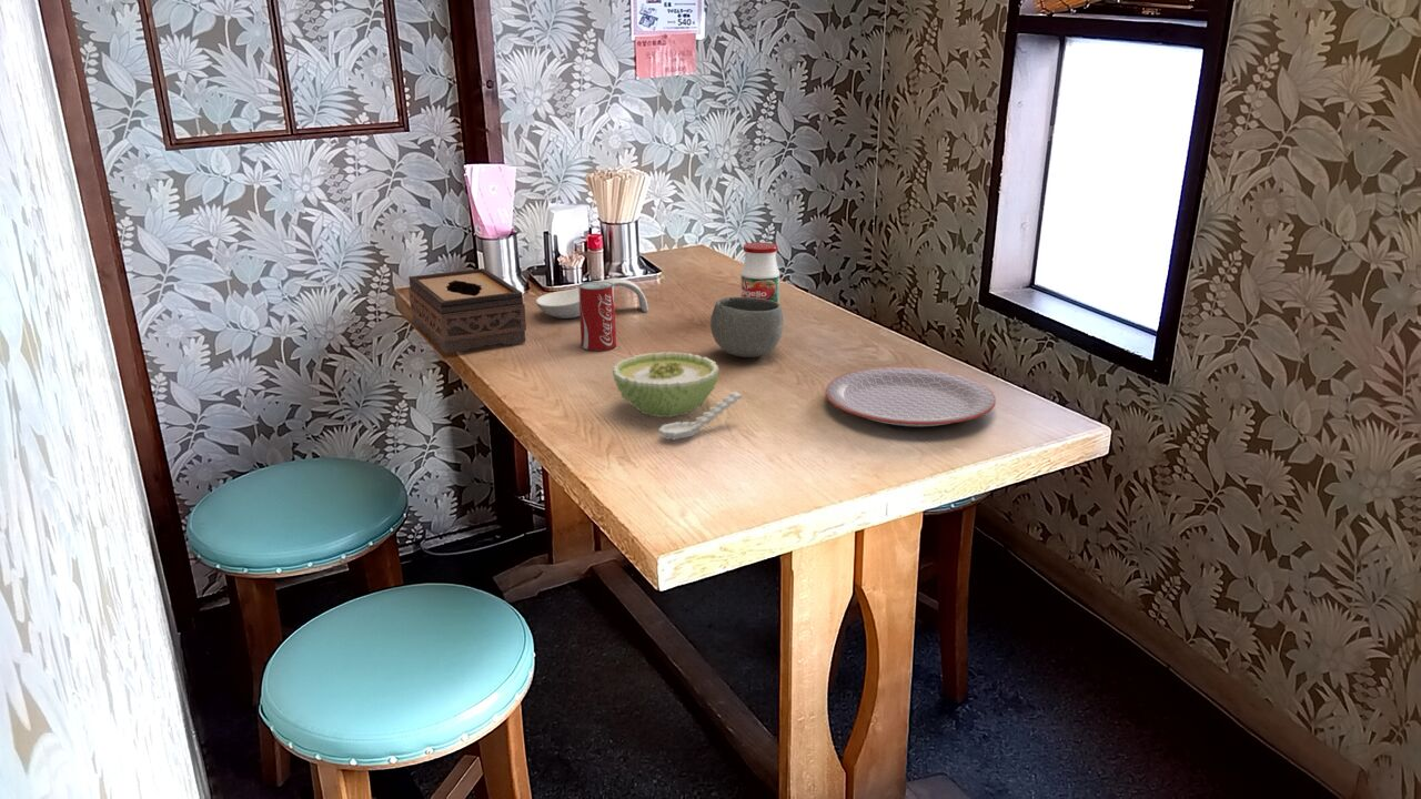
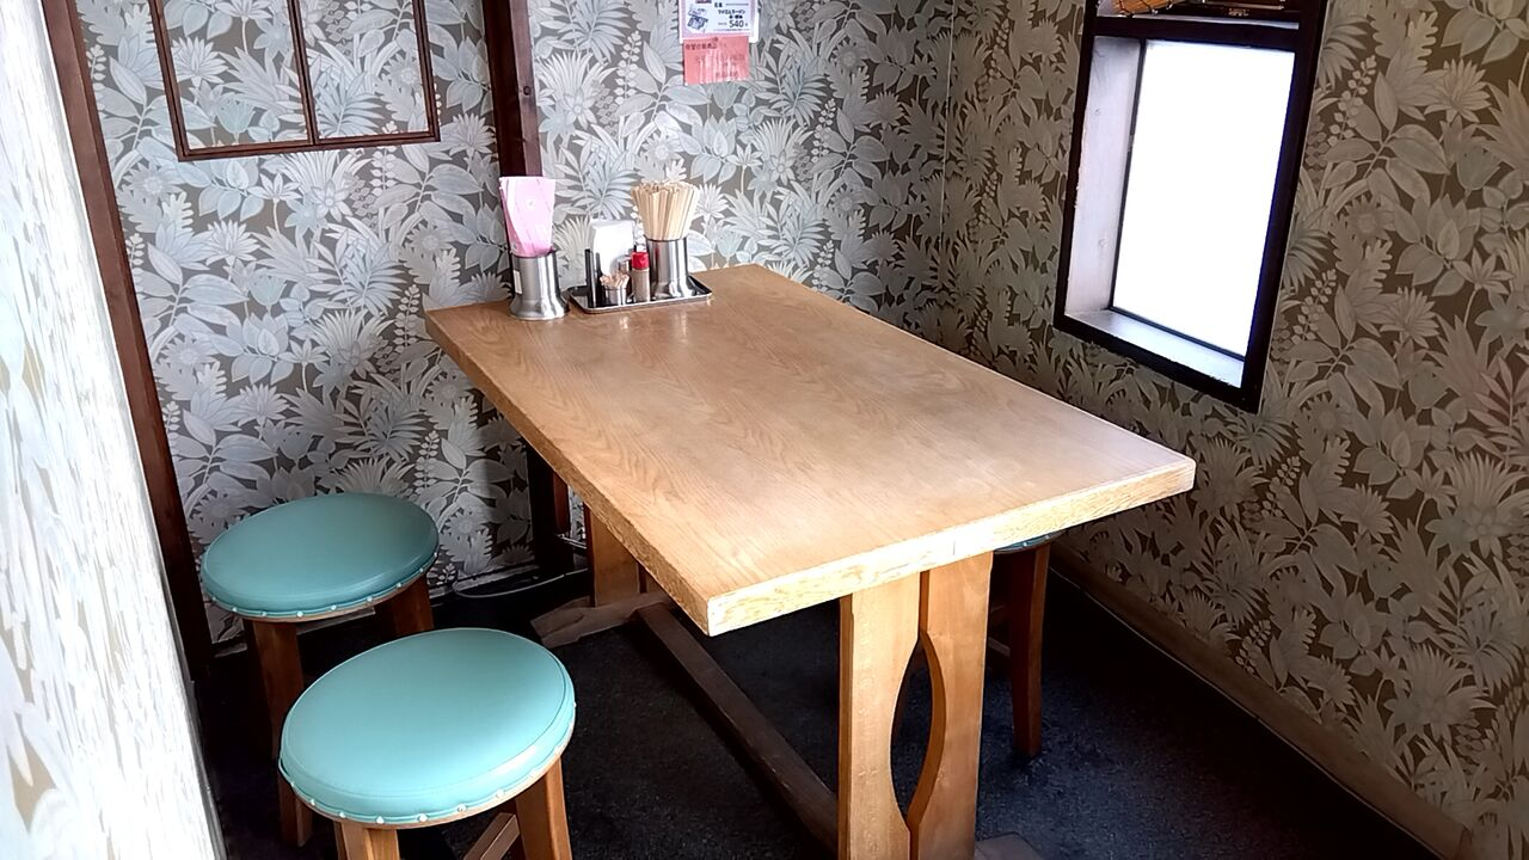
- bowl (746, 327)
- jar (759, 281)
- tissue box (465, 309)
- beverage can (597, 315)
- plate (908, 398)
- spoon rest (578, 296)
- frying pan (673, 391)
